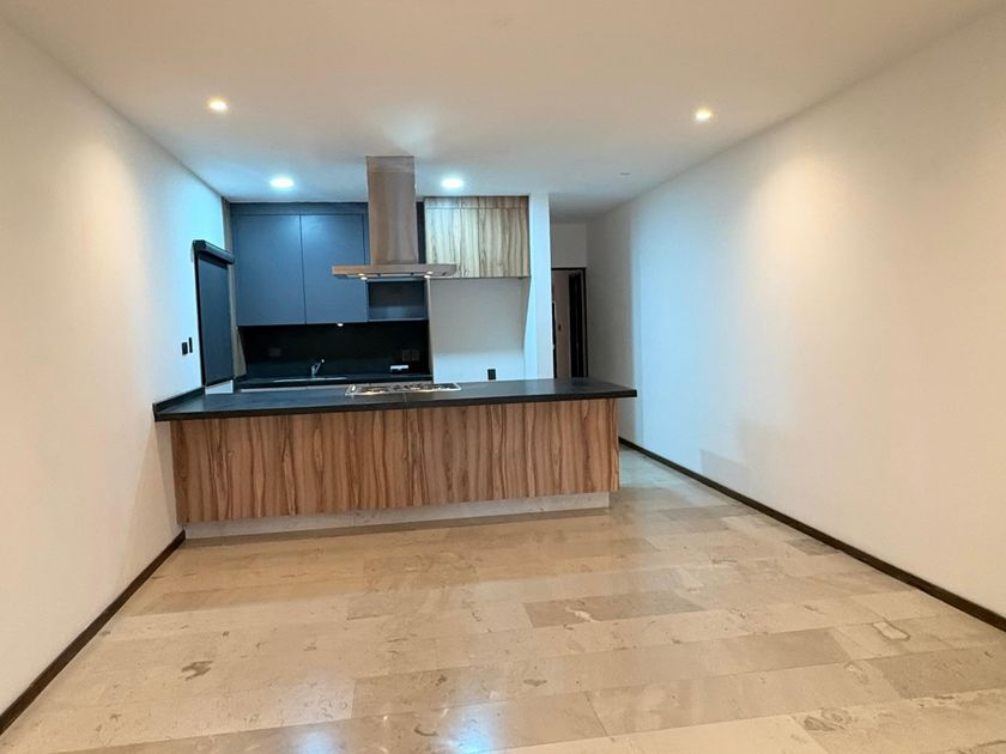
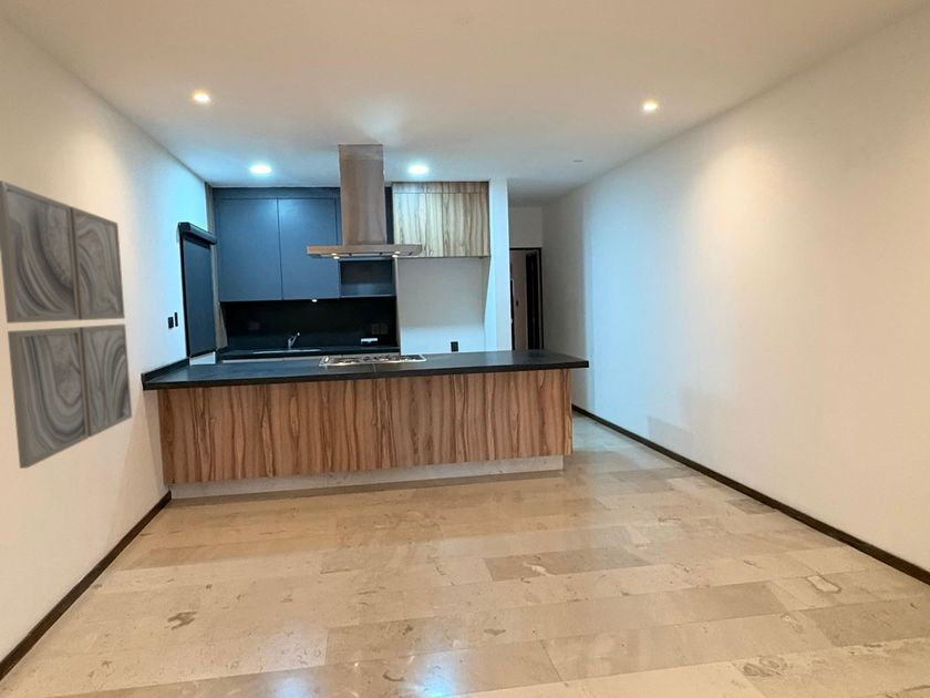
+ wall art (78, 327)
